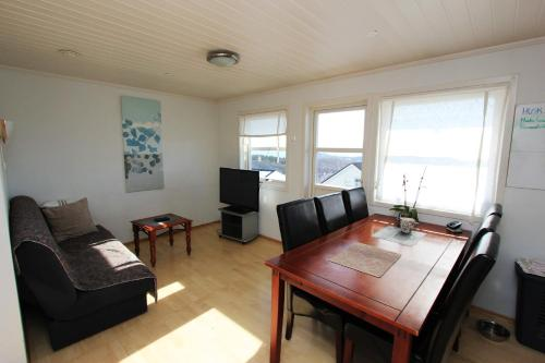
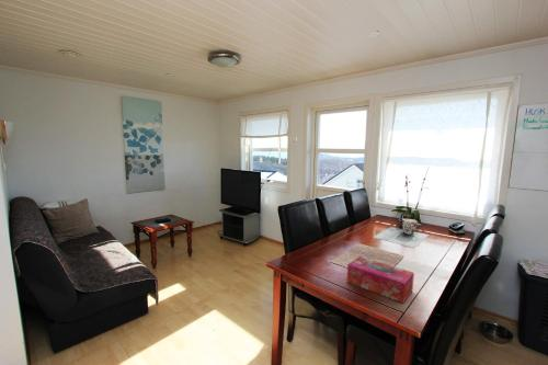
+ tissue box (379, 277)
